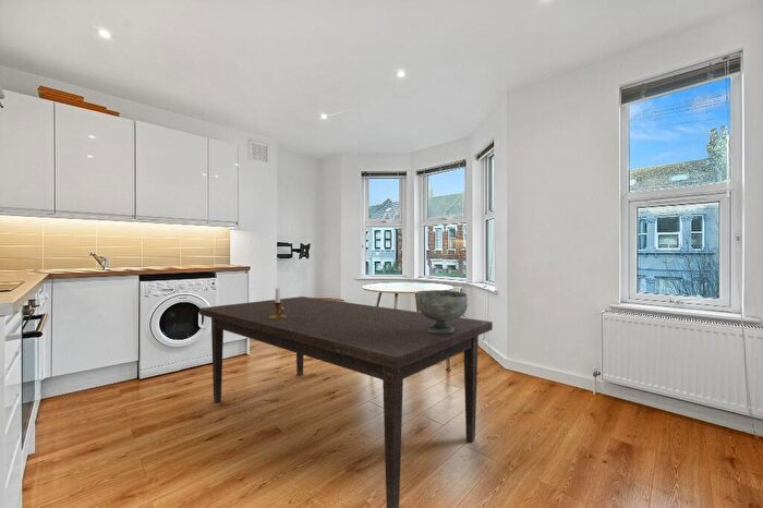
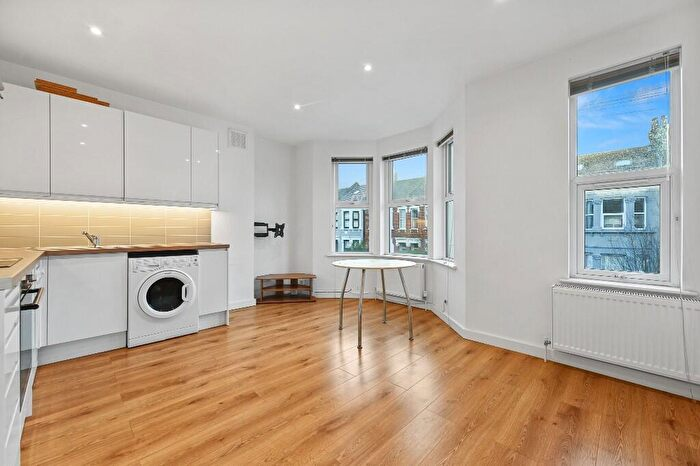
- candlestick (277, 302)
- decorative bowl (441, 311)
- dining table (330, 363)
